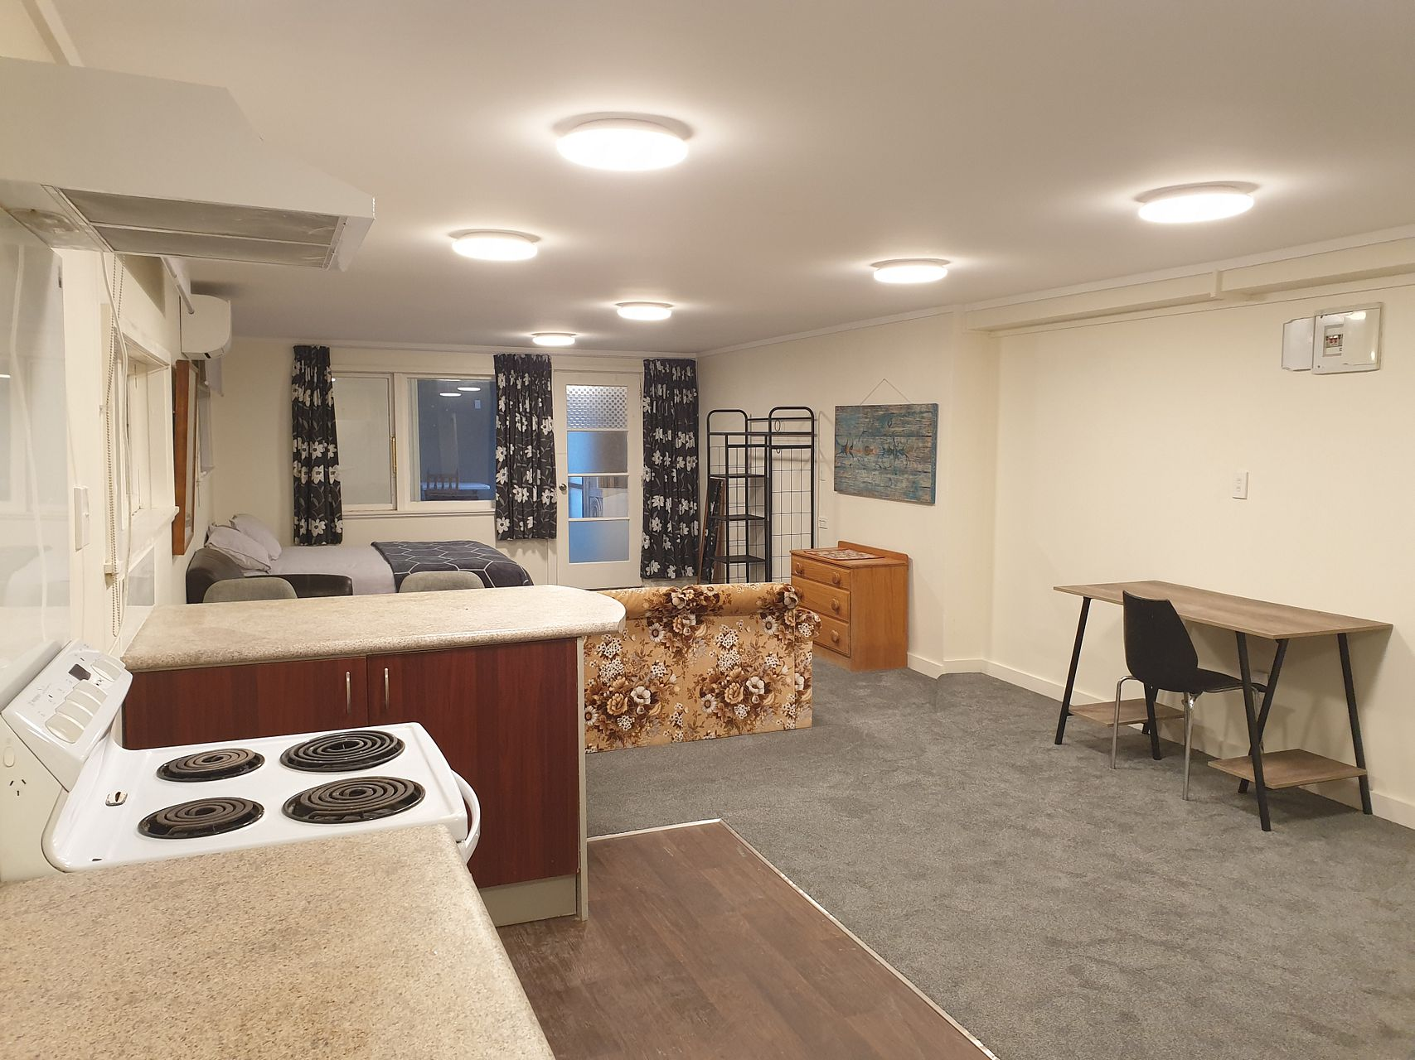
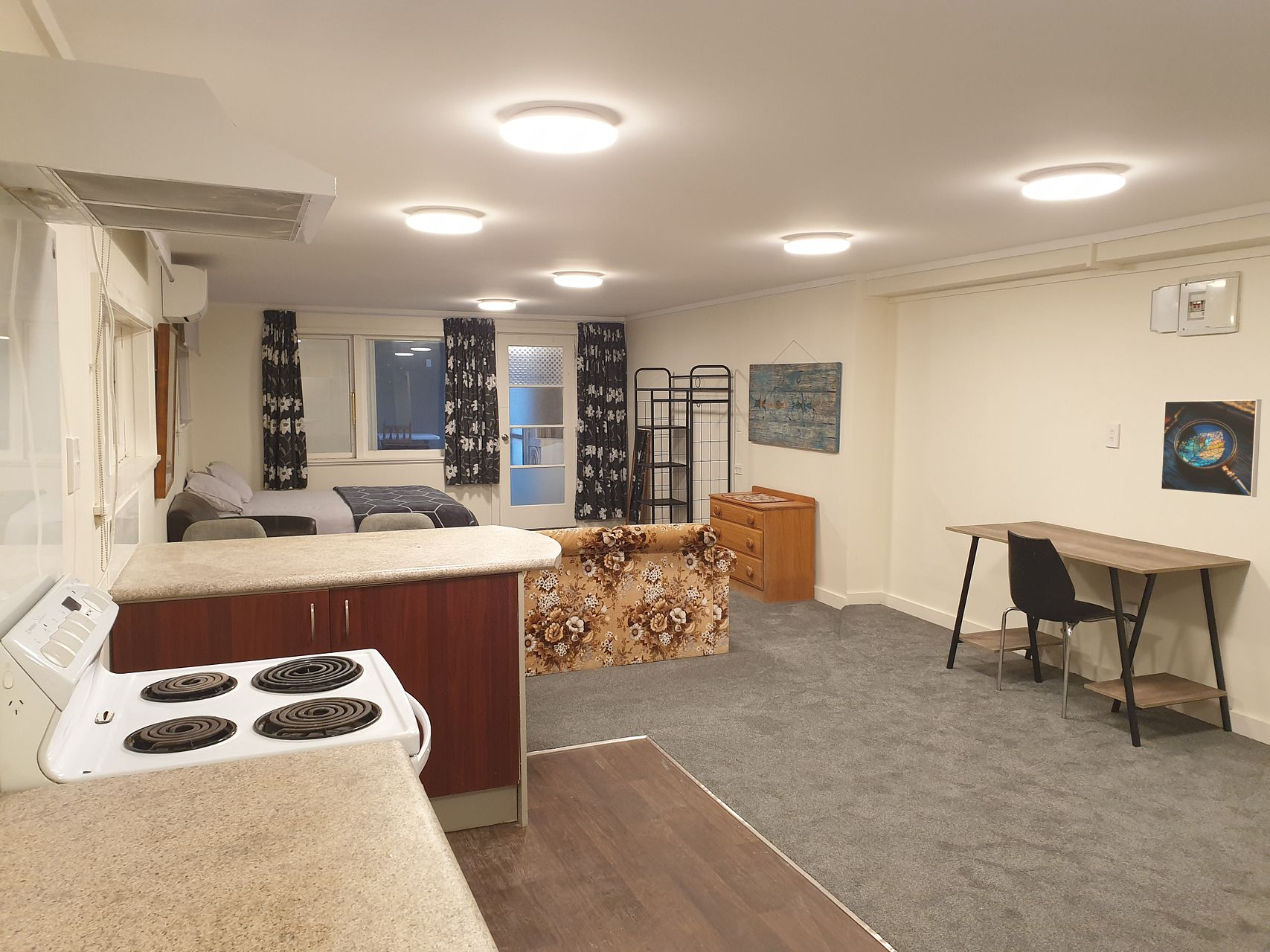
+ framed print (1208, 446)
